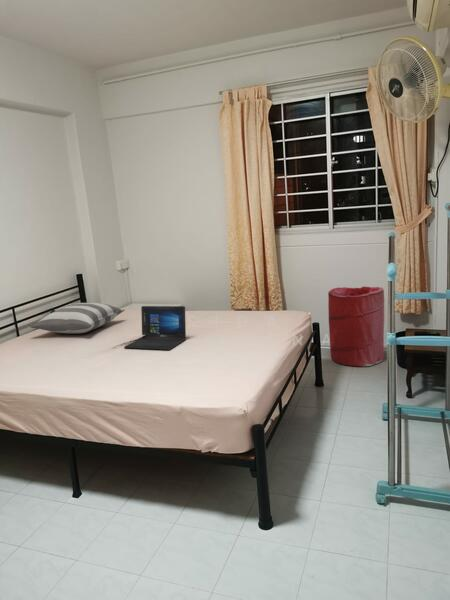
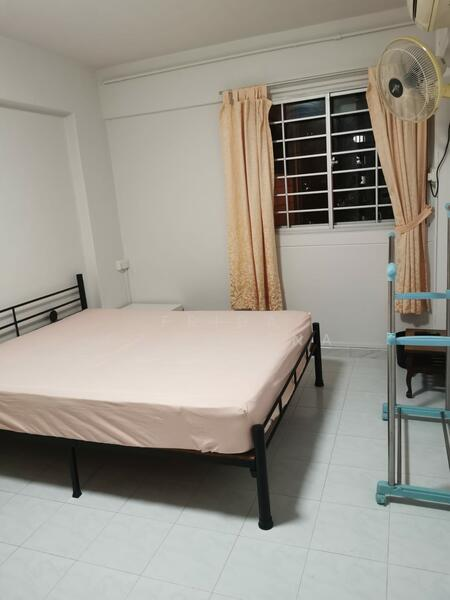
- pillow (79, 317)
- laundry hamper (356, 322)
- laptop (154, 327)
